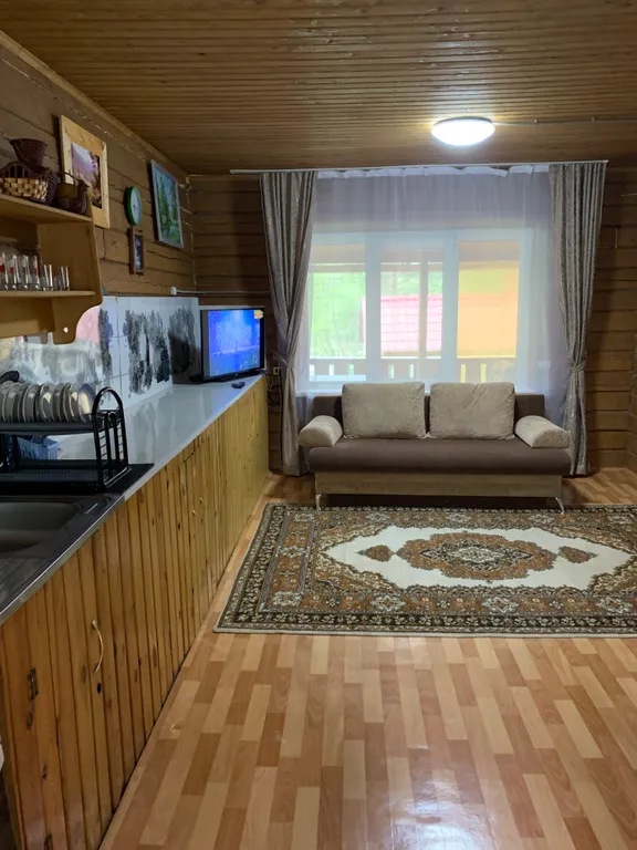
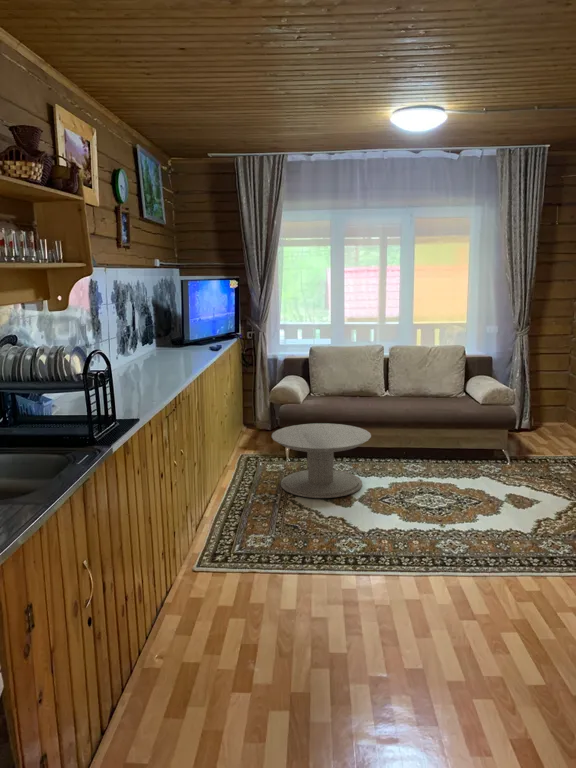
+ side table (321, 459)
